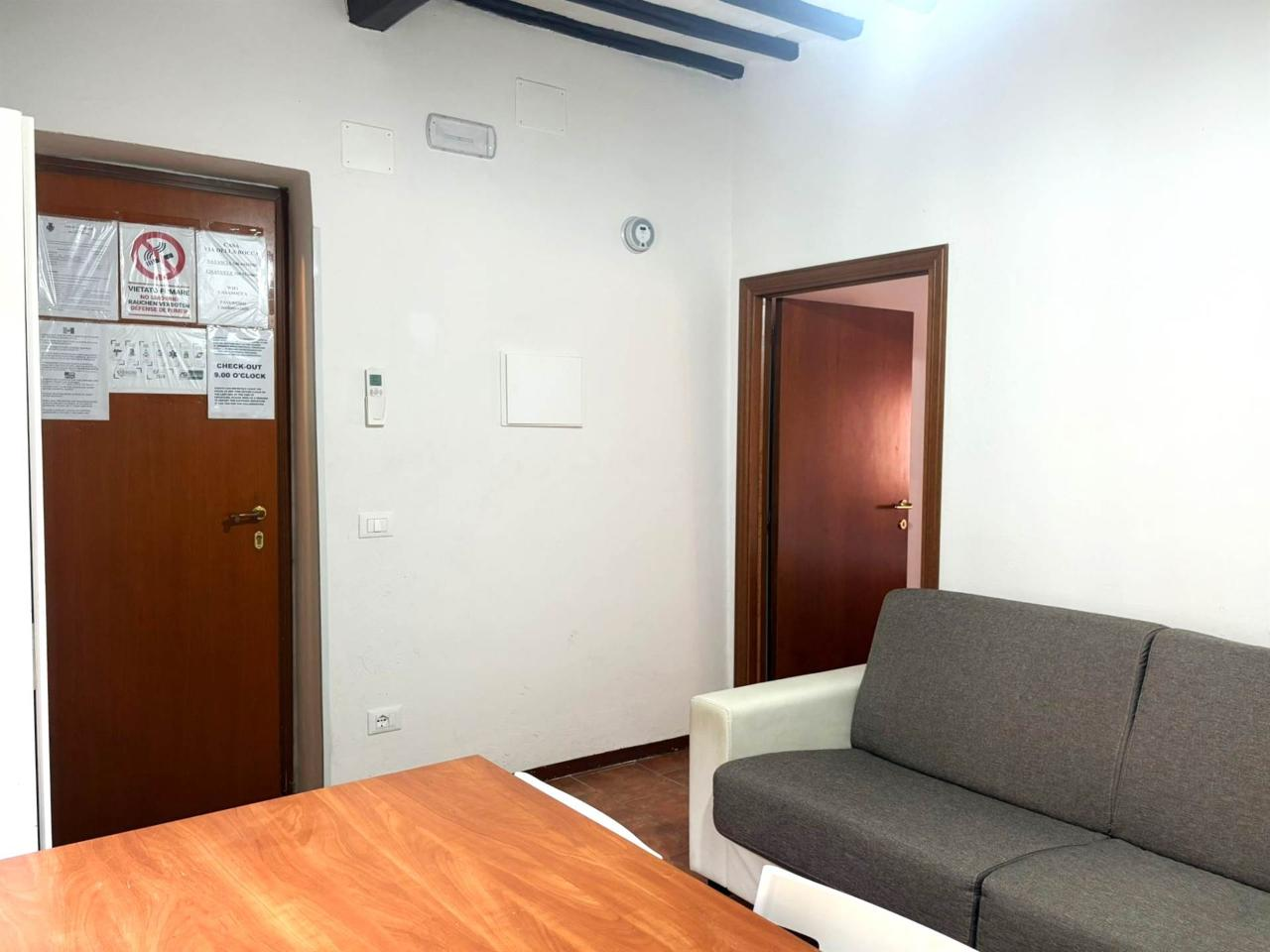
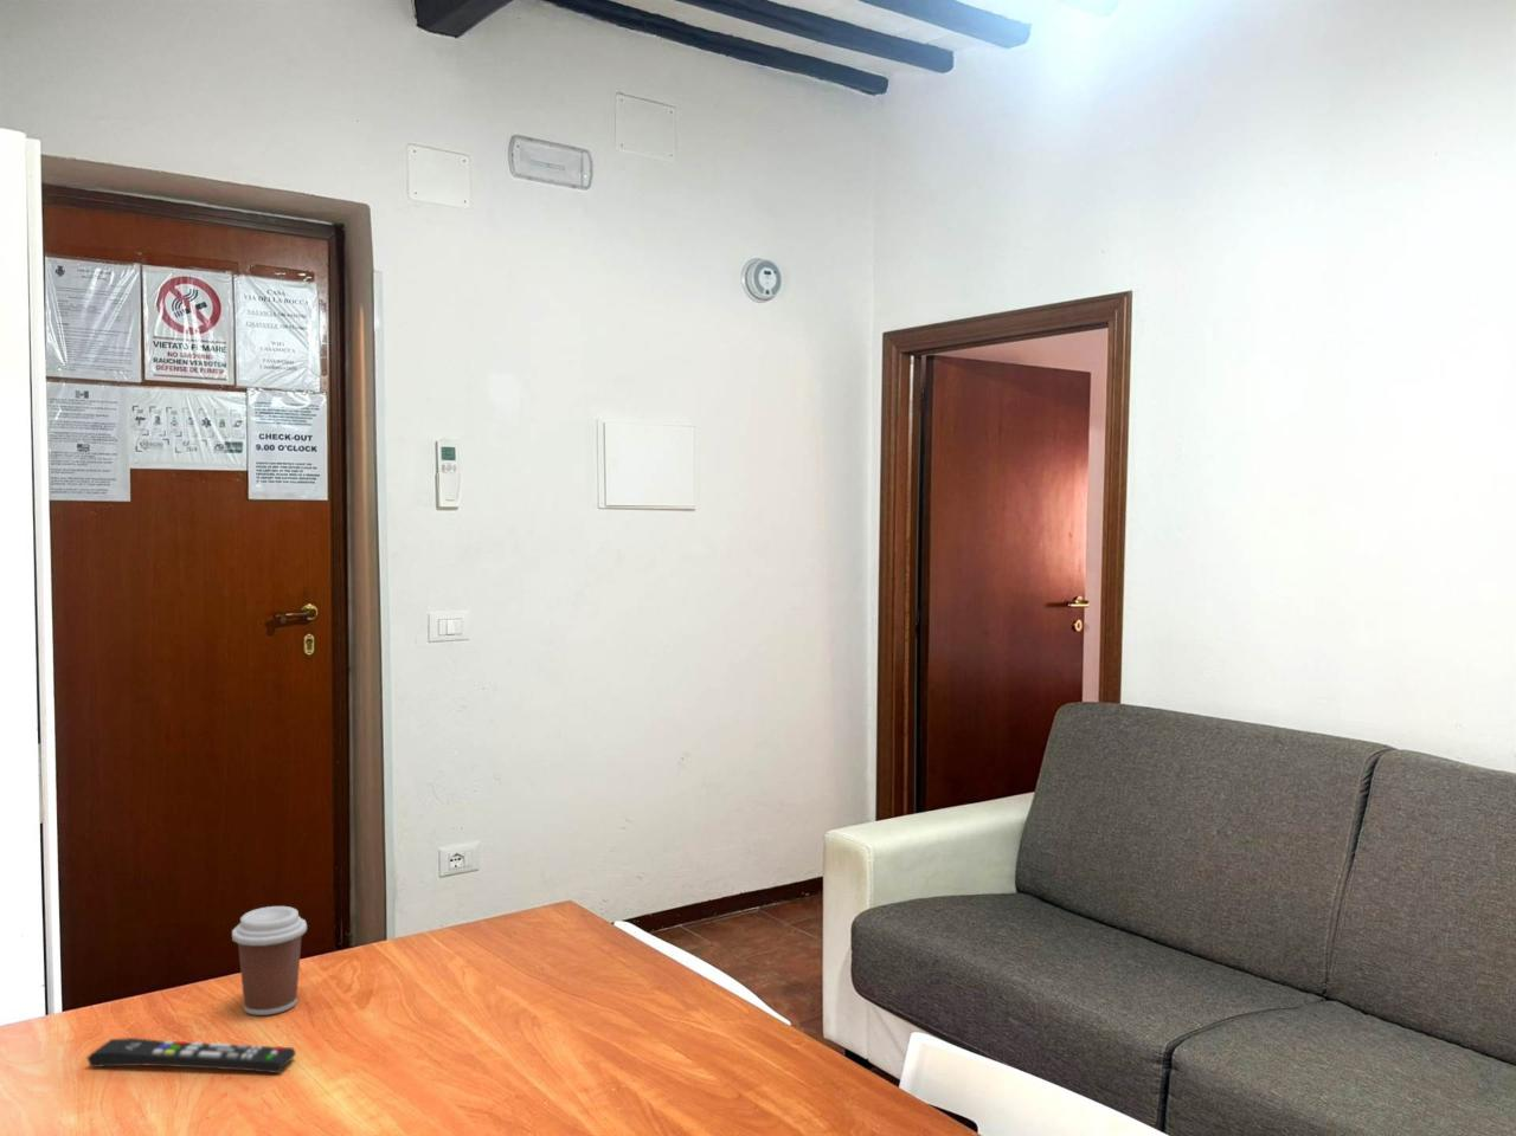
+ coffee cup (270, 959)
+ remote control (192, 1055)
